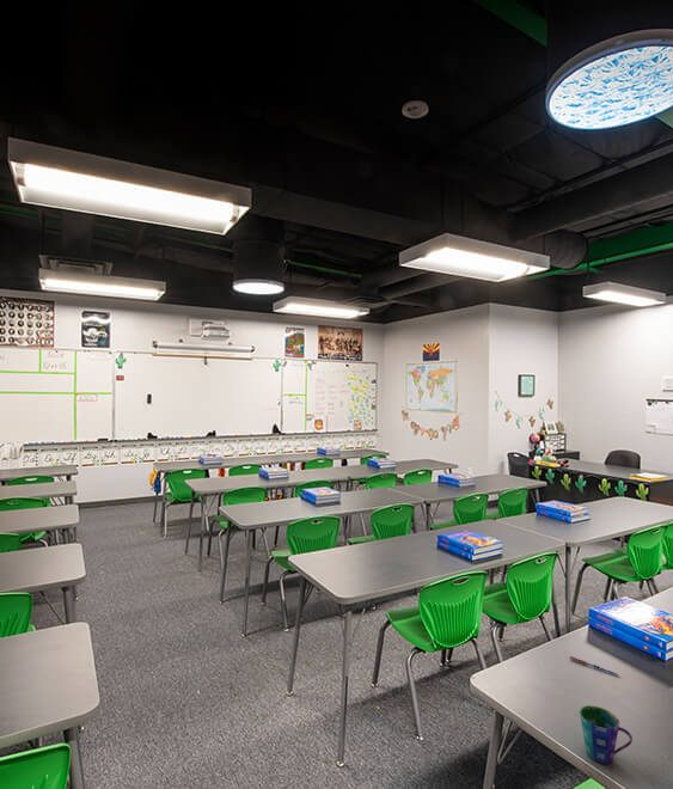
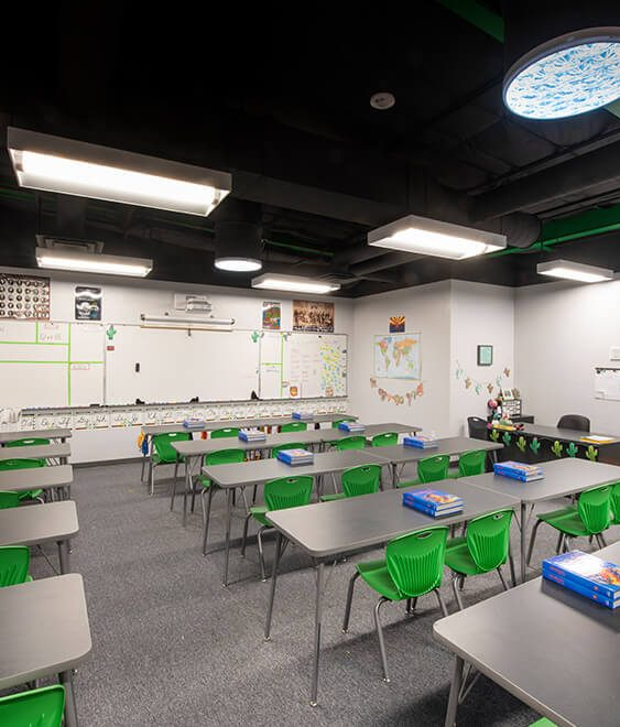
- cup (605, 738)
- pen (593, 665)
